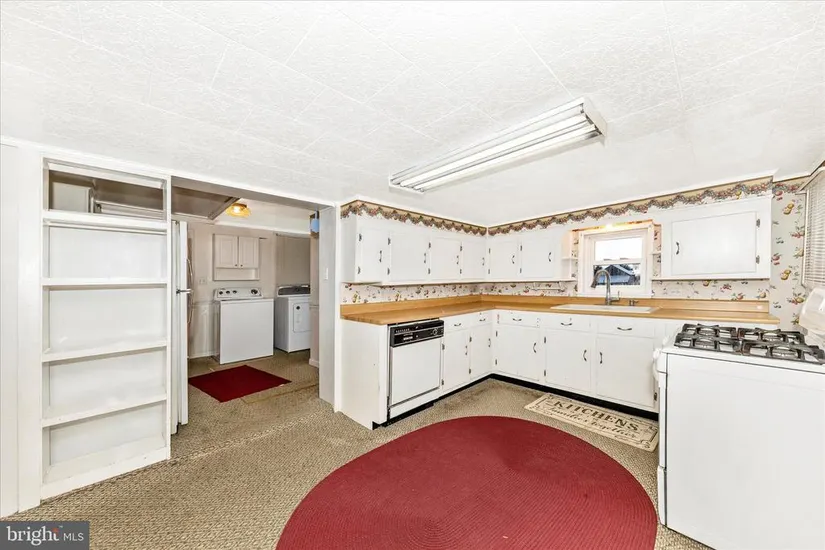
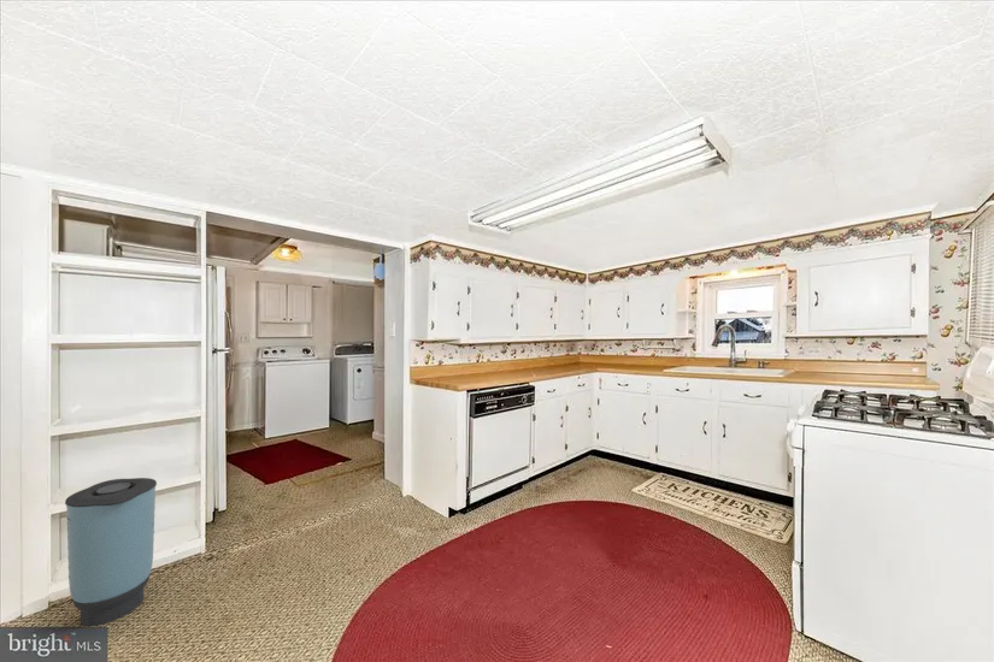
+ trash can (112, 545)
